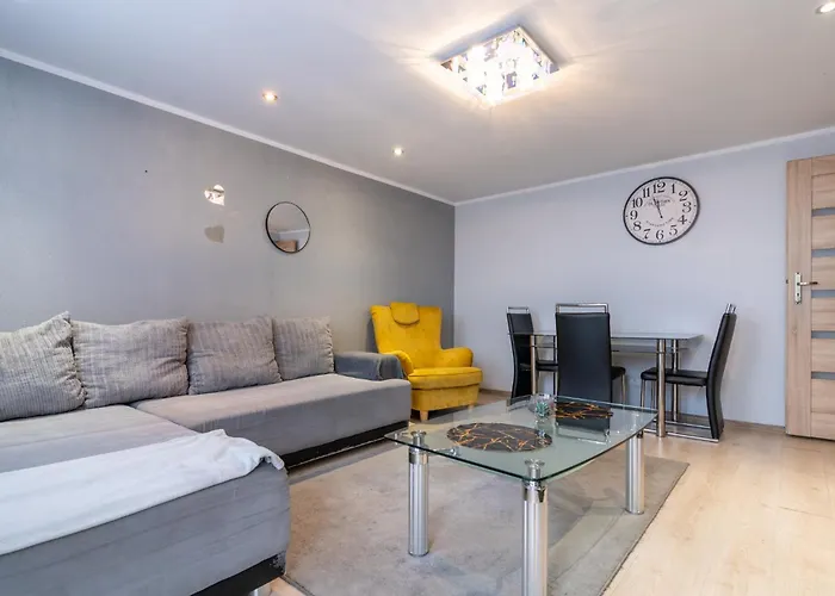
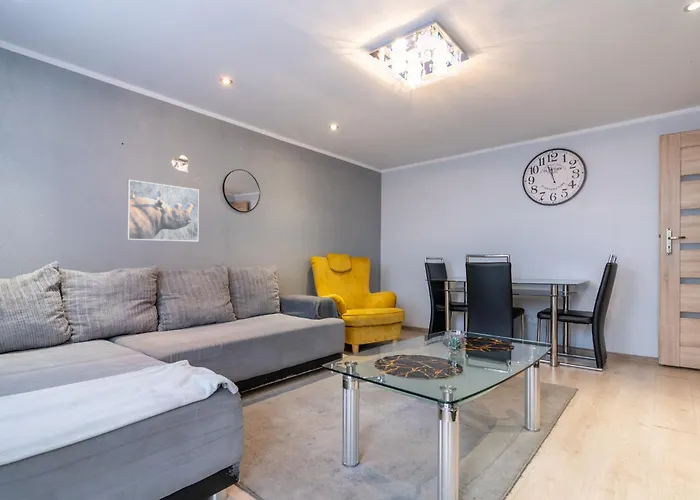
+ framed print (165, 212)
